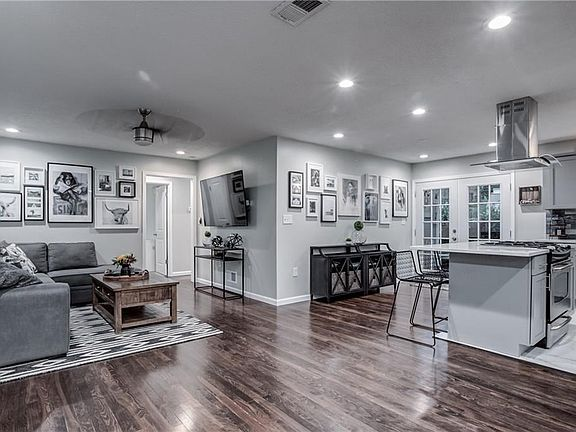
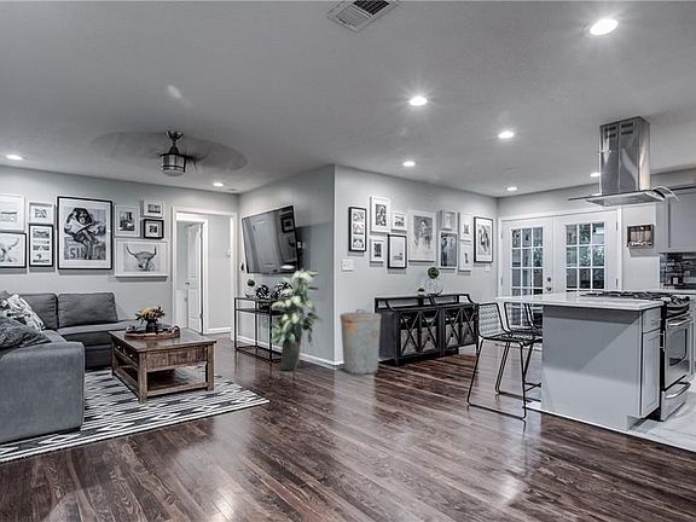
+ indoor plant (294, 317)
+ trash can (360, 340)
